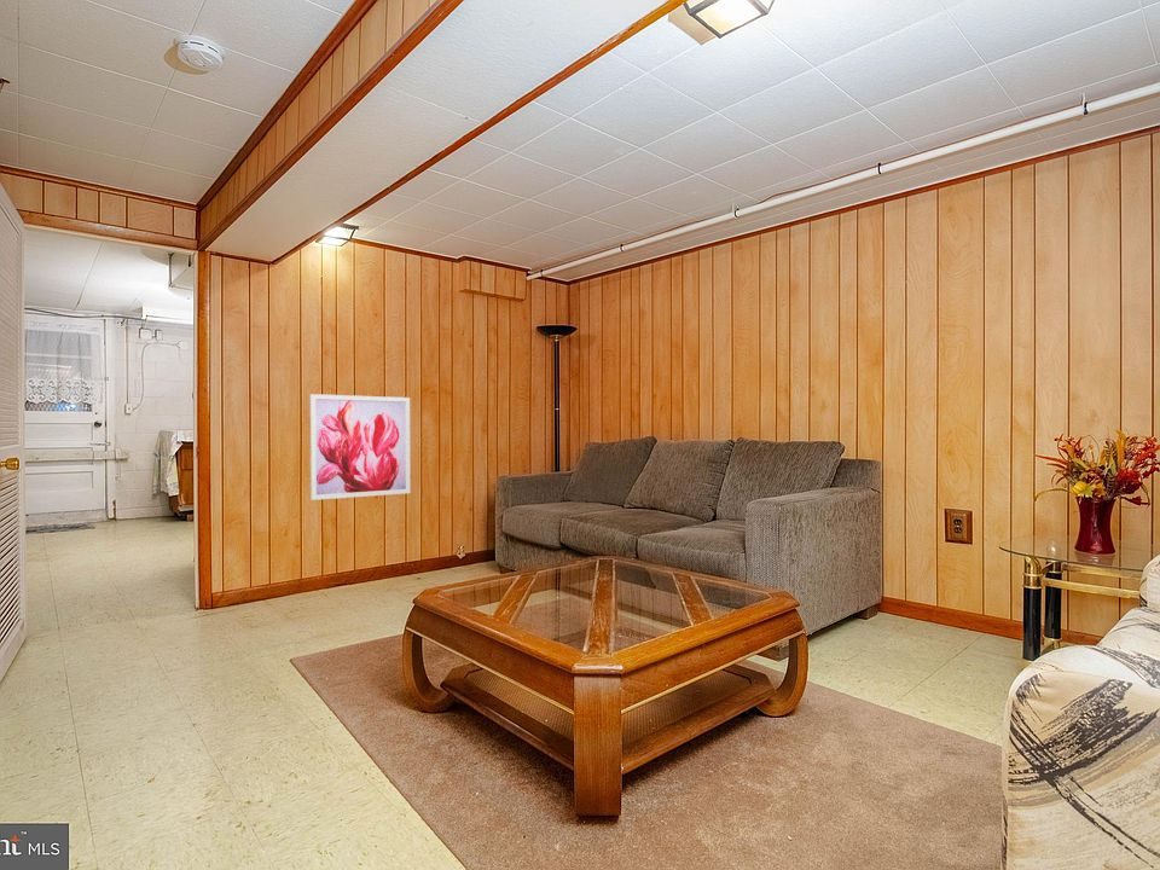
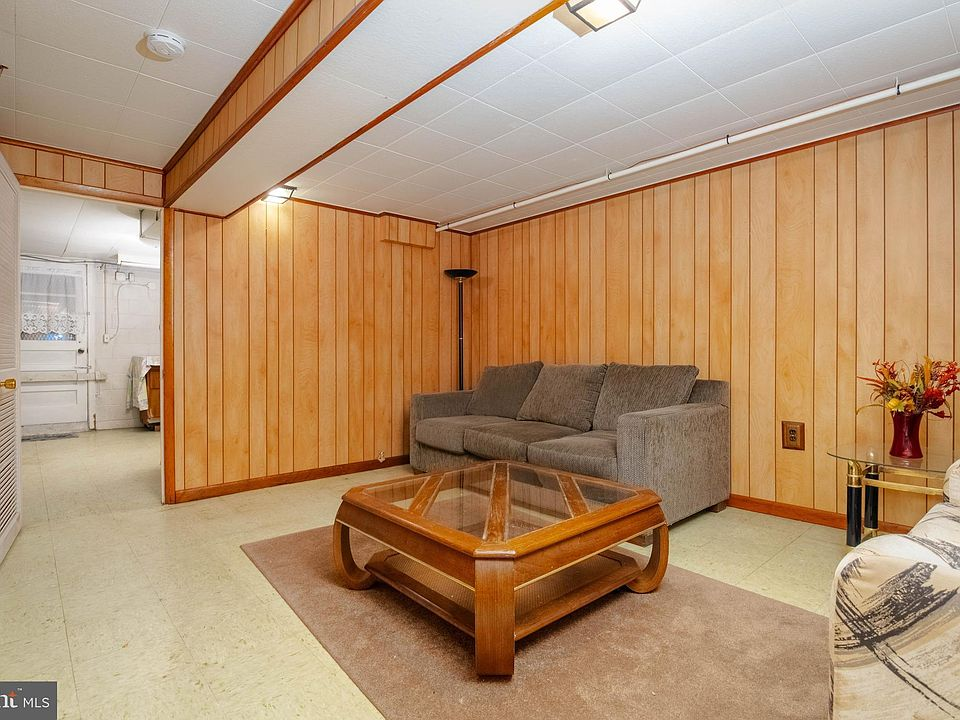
- wall art (362, 446)
